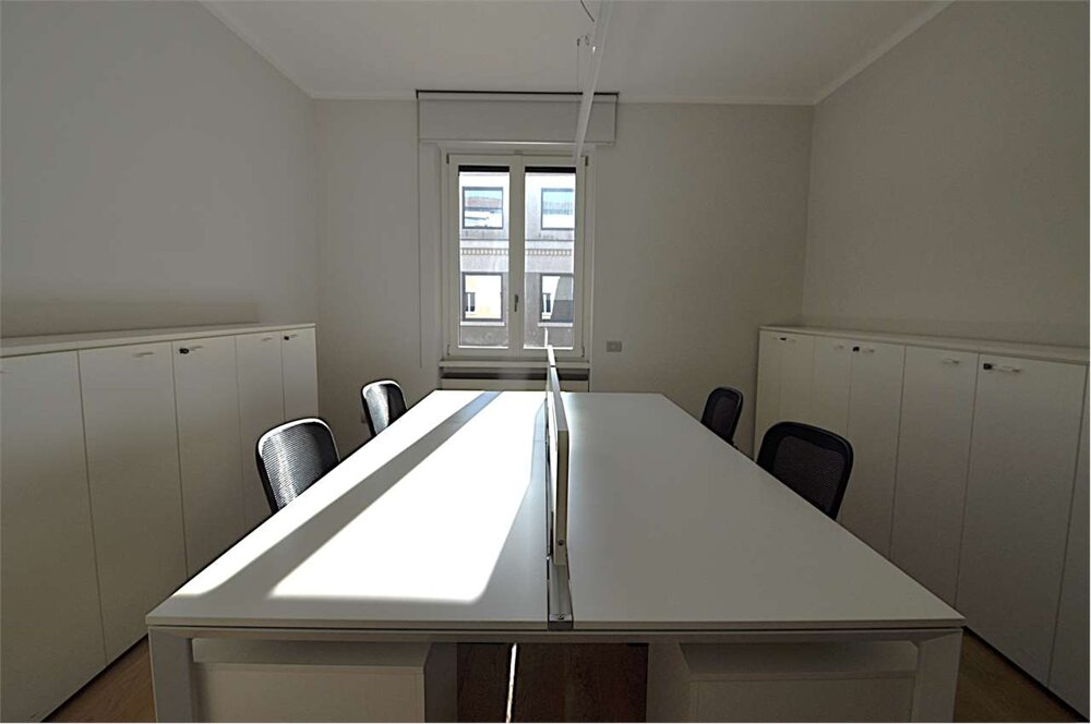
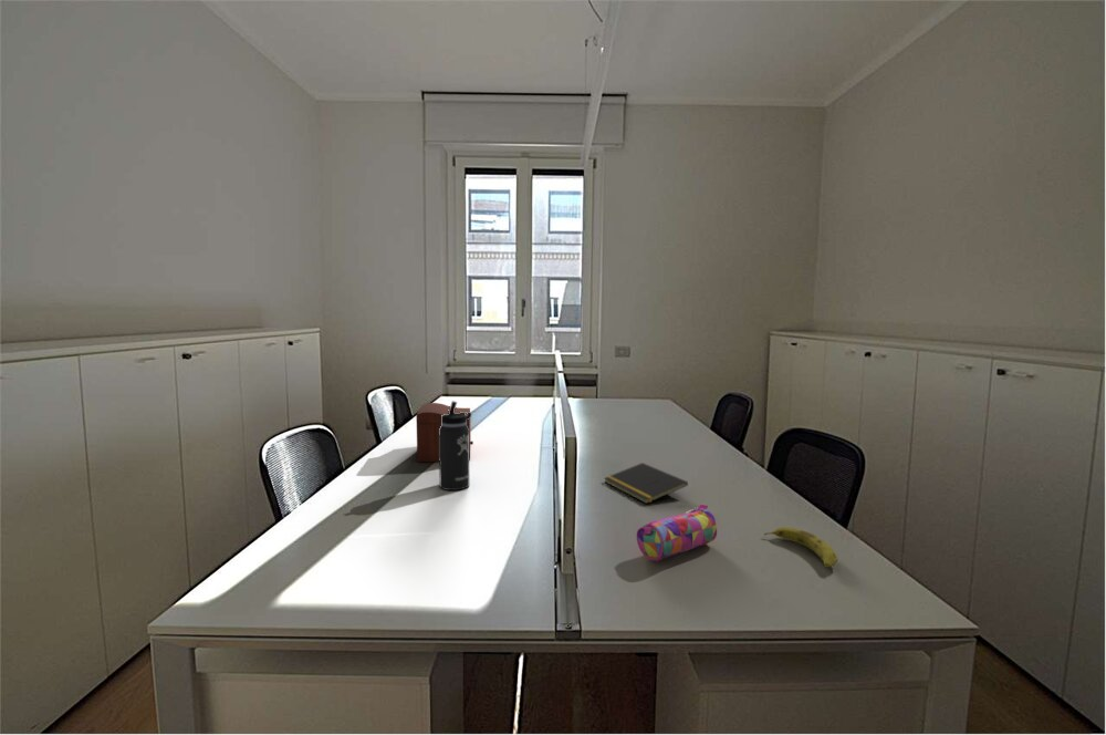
+ sewing box (440, 425)
+ pencil case (678, 531)
+ fruit (804, 545)
+ notepad (644, 482)
+ thermos bottle (456, 443)
